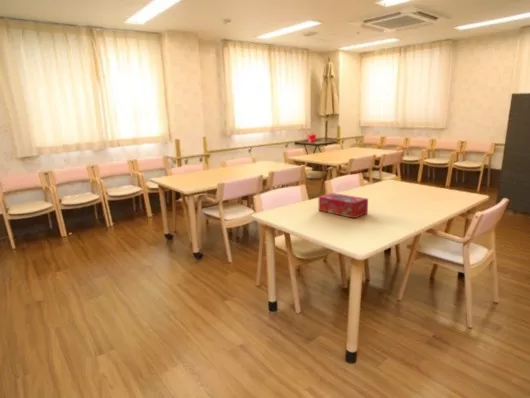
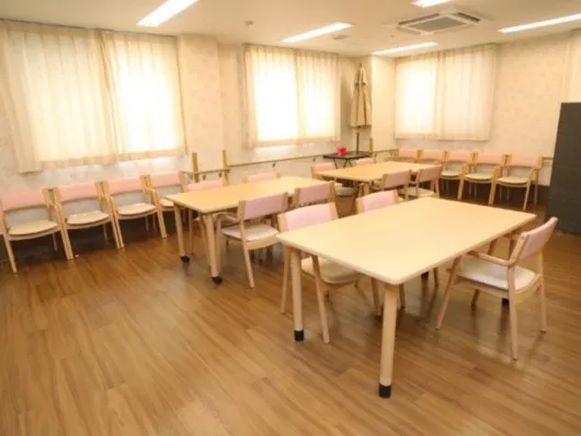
- tissue box (342, 204)
